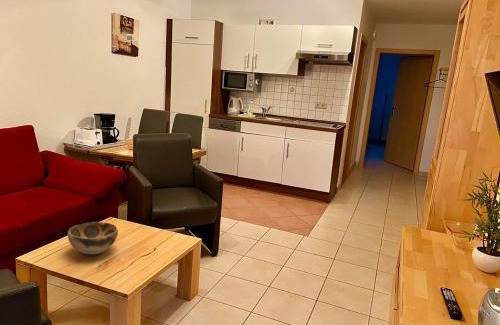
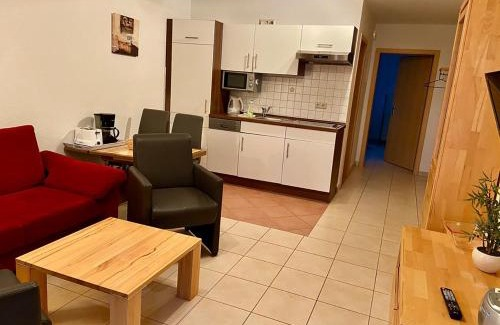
- decorative bowl (93, 240)
